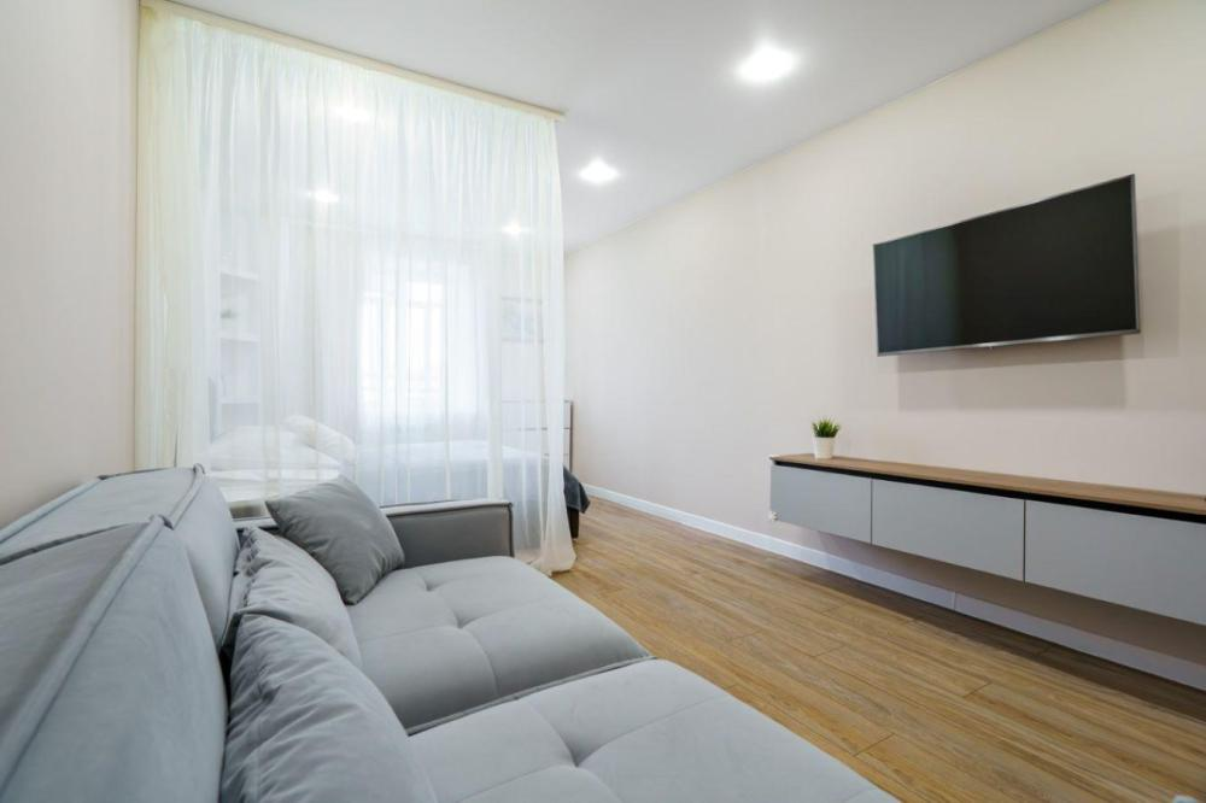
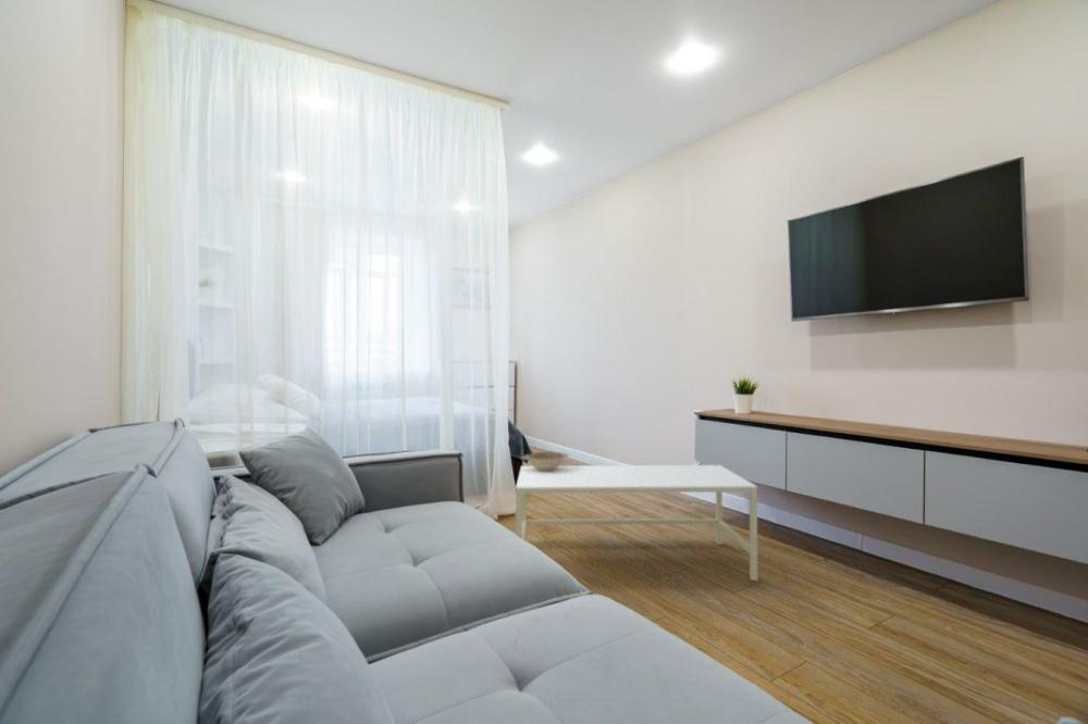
+ coffee table (628, 520)
+ decorative bowl (545, 461)
